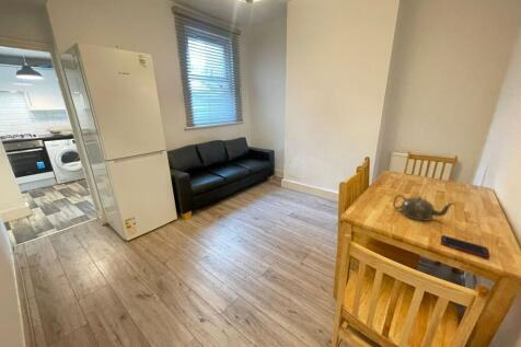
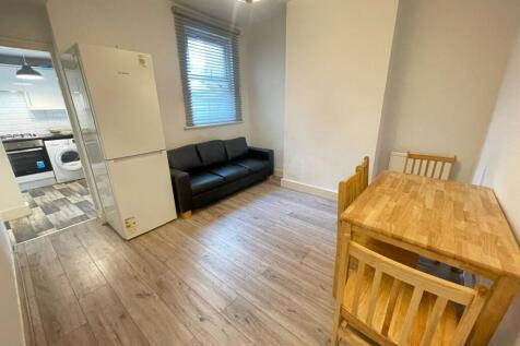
- teapot (420, 206)
- cell phone (463, 245)
